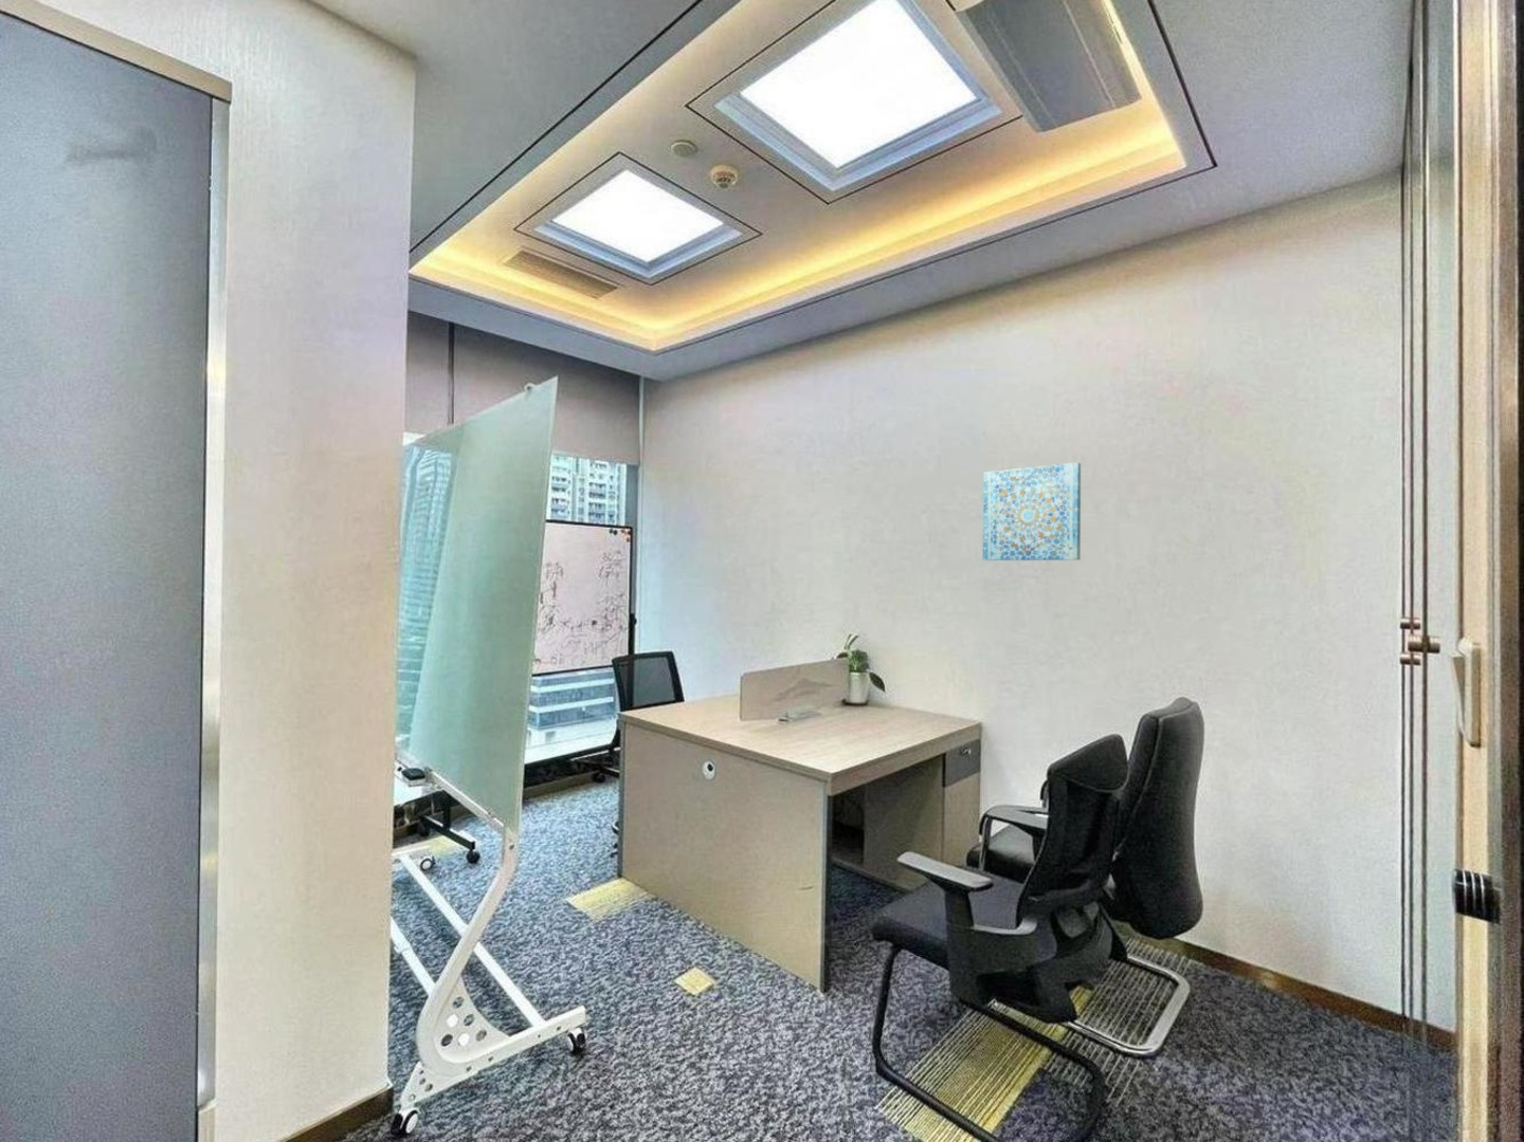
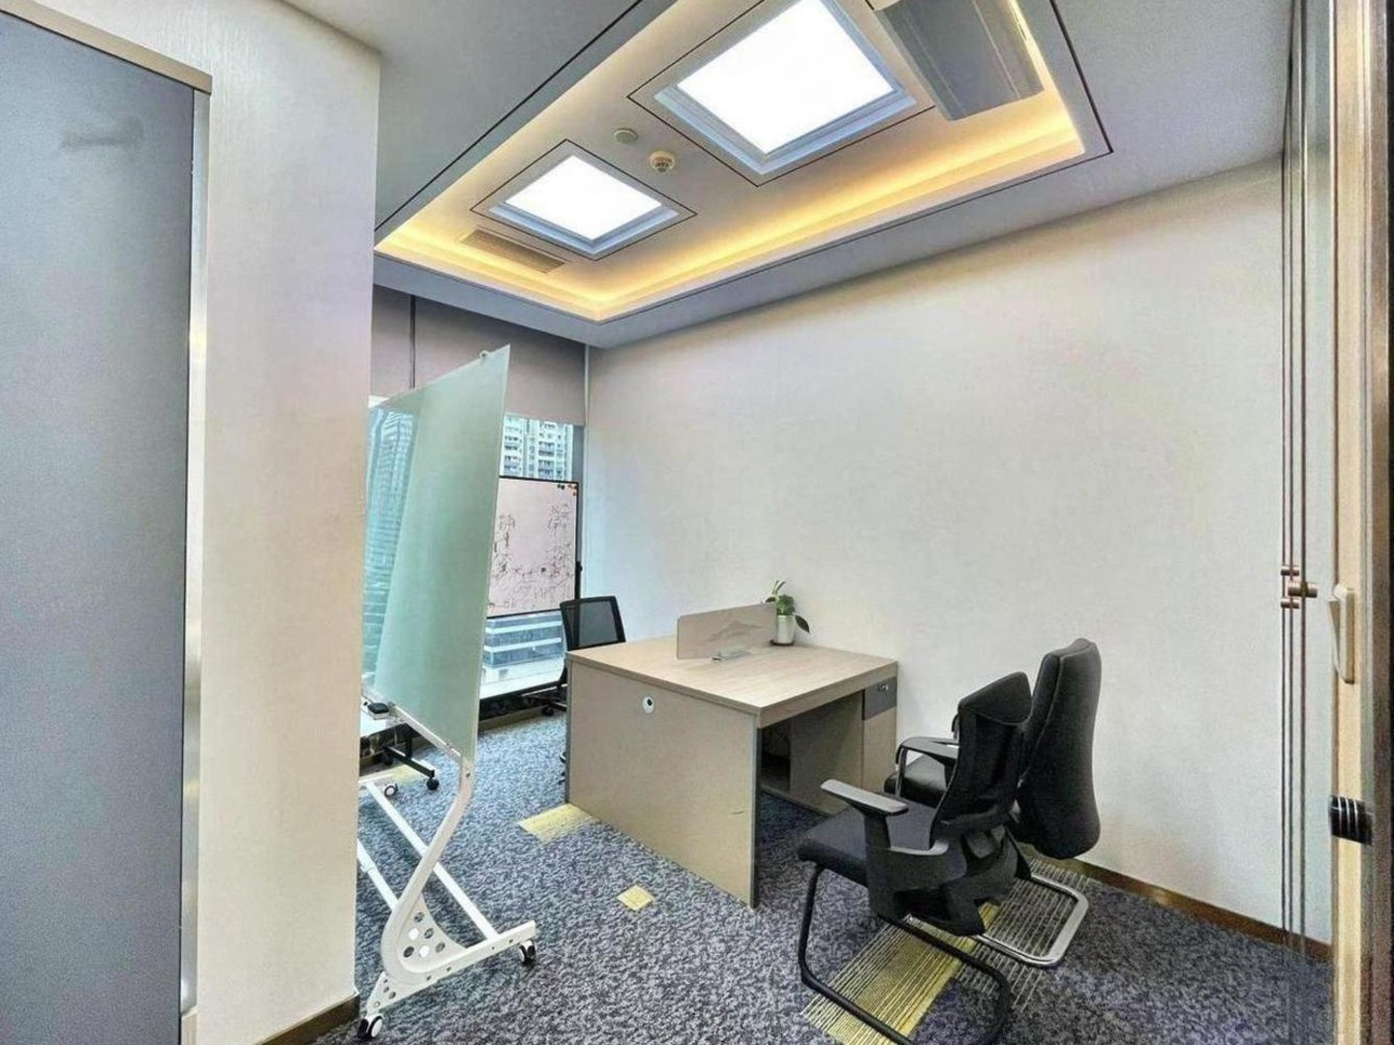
- wall art (1028, 513)
